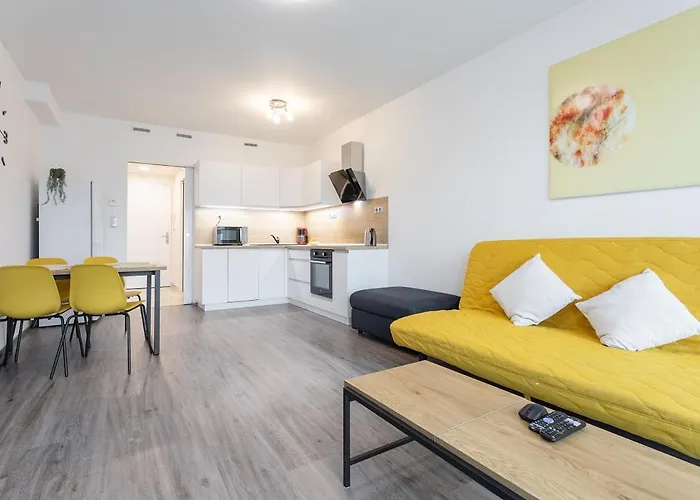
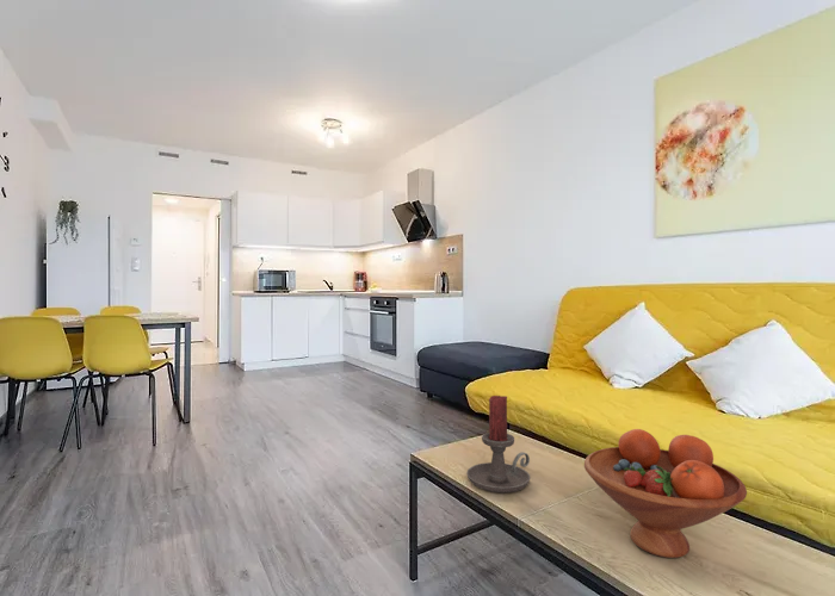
+ candle holder (503, 436)
+ fruit bowl (658, 492)
